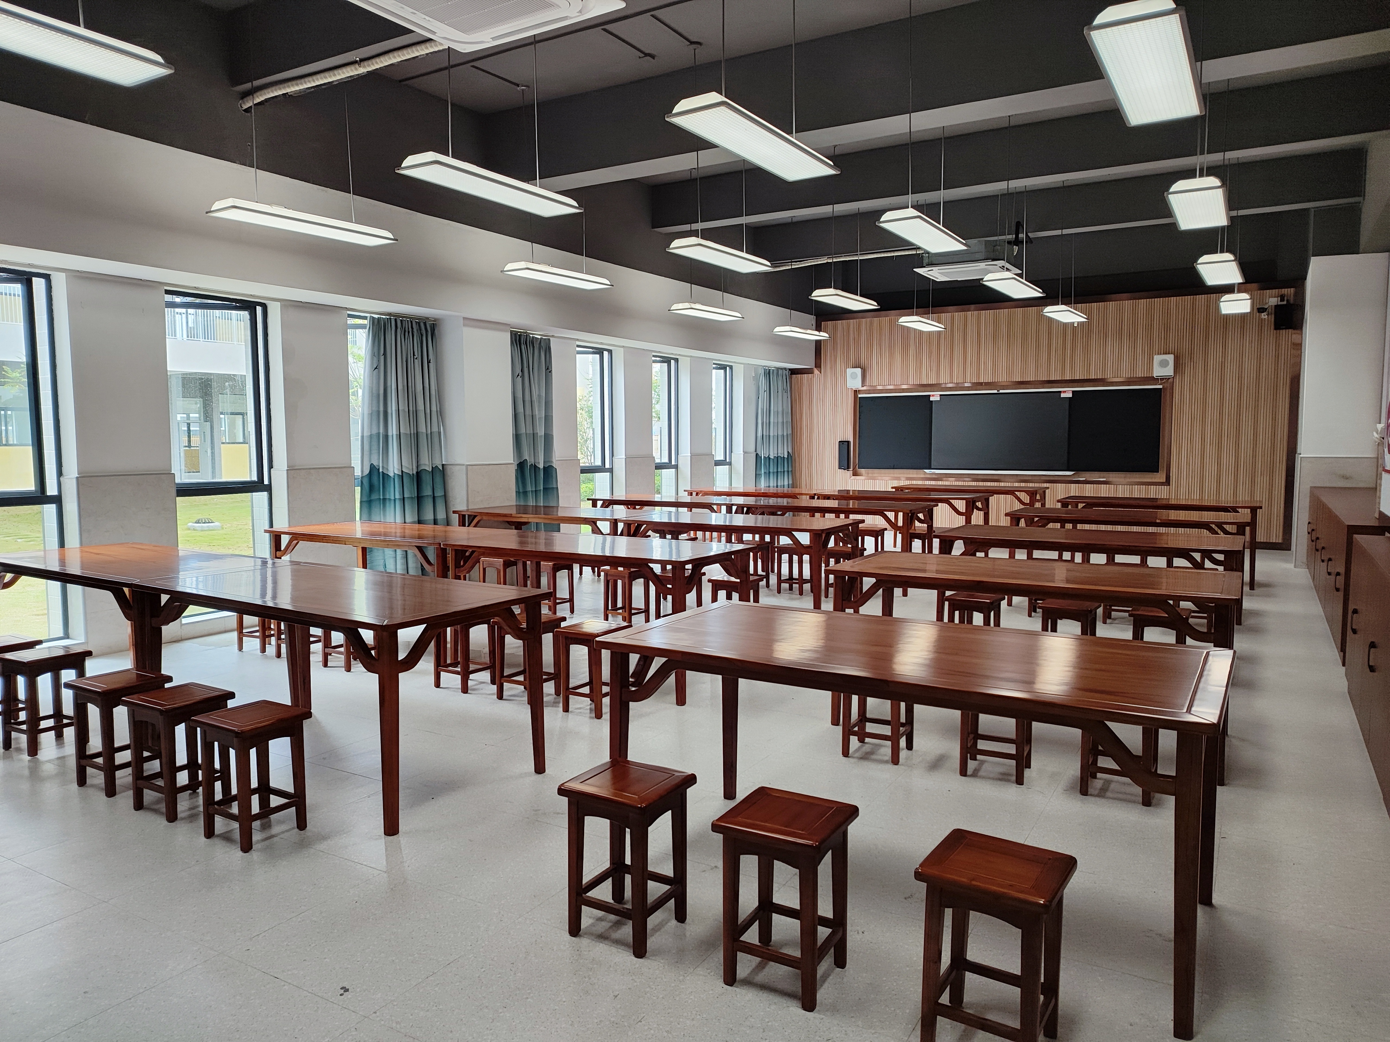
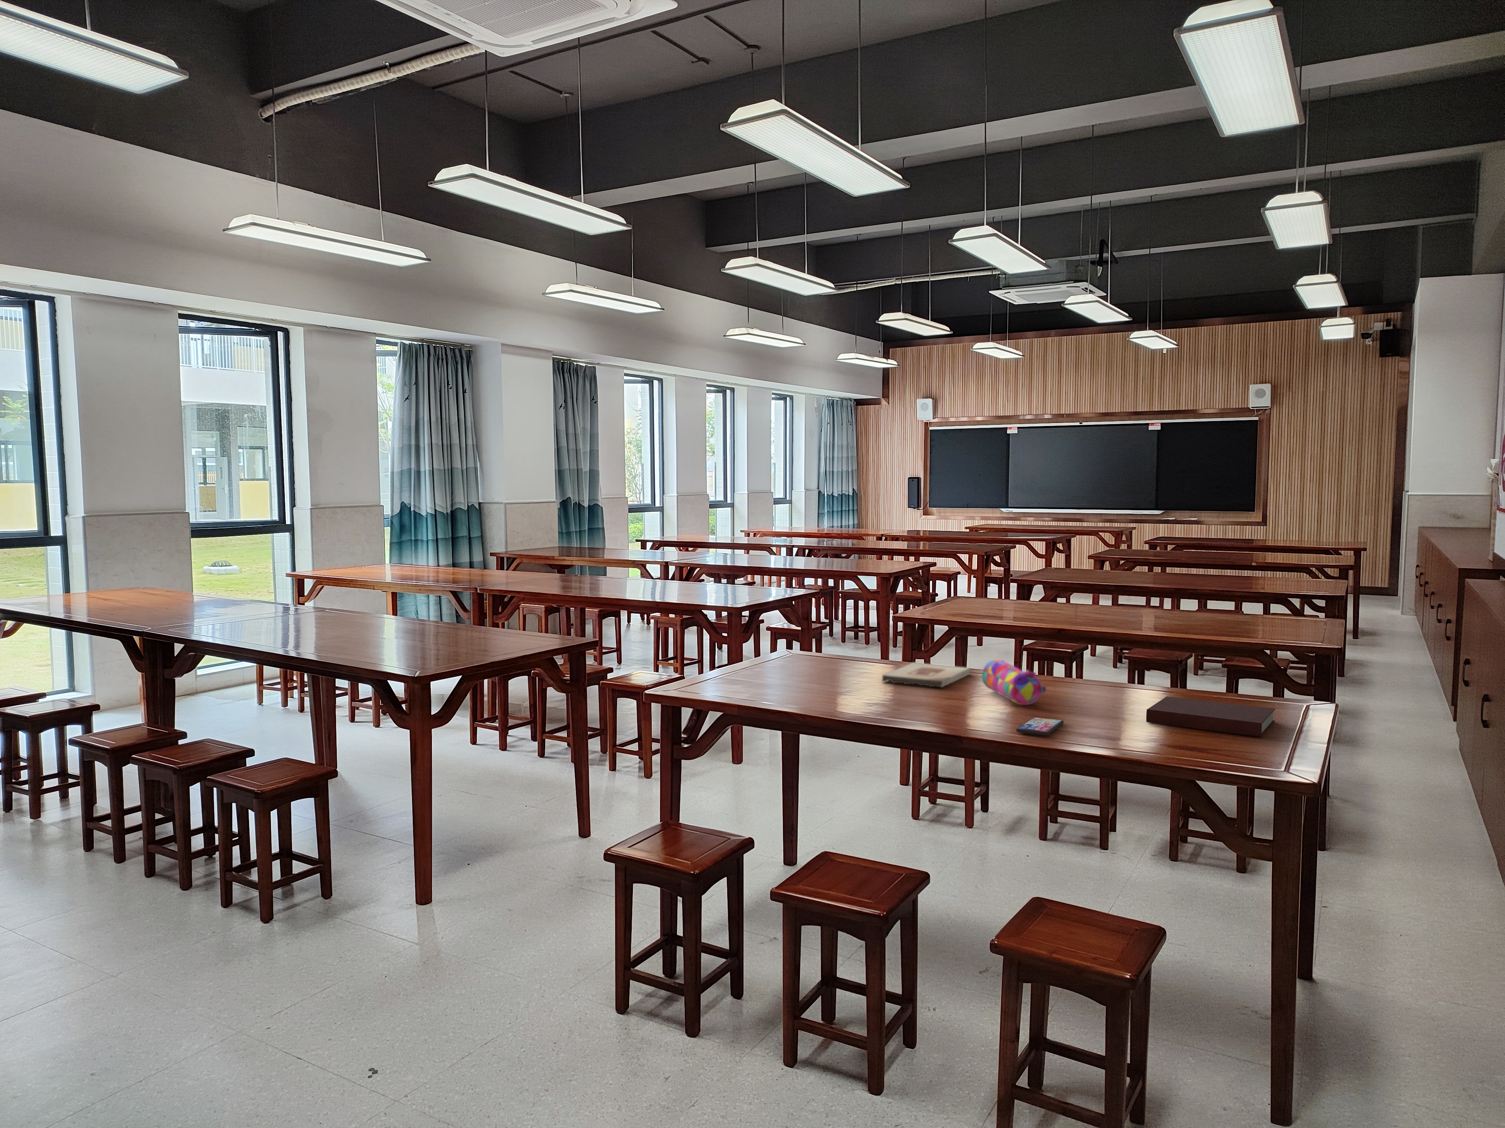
+ smartphone (1040, 725)
+ wooden plaque (927, 674)
+ notebook (1211, 716)
+ pencil case (1012, 681)
